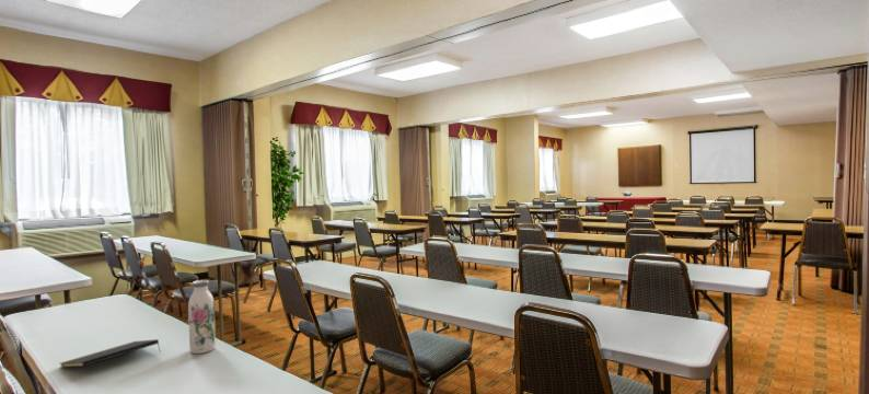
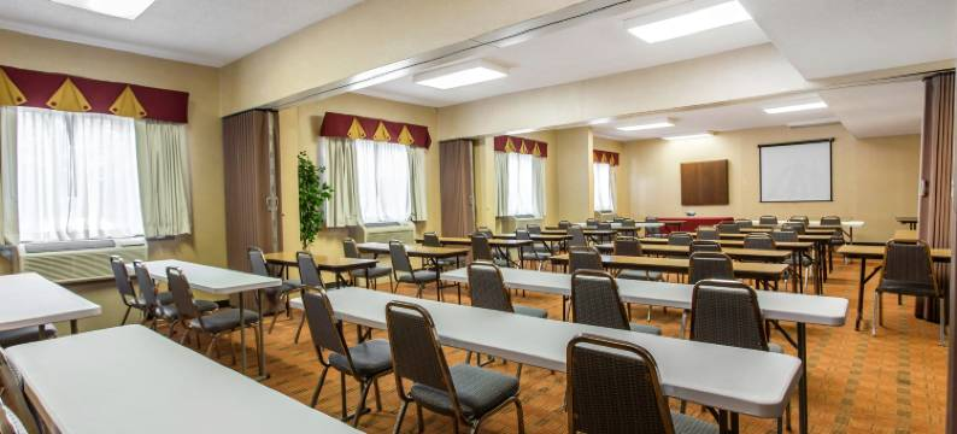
- water bottle (201, 315)
- notepad (111, 352)
